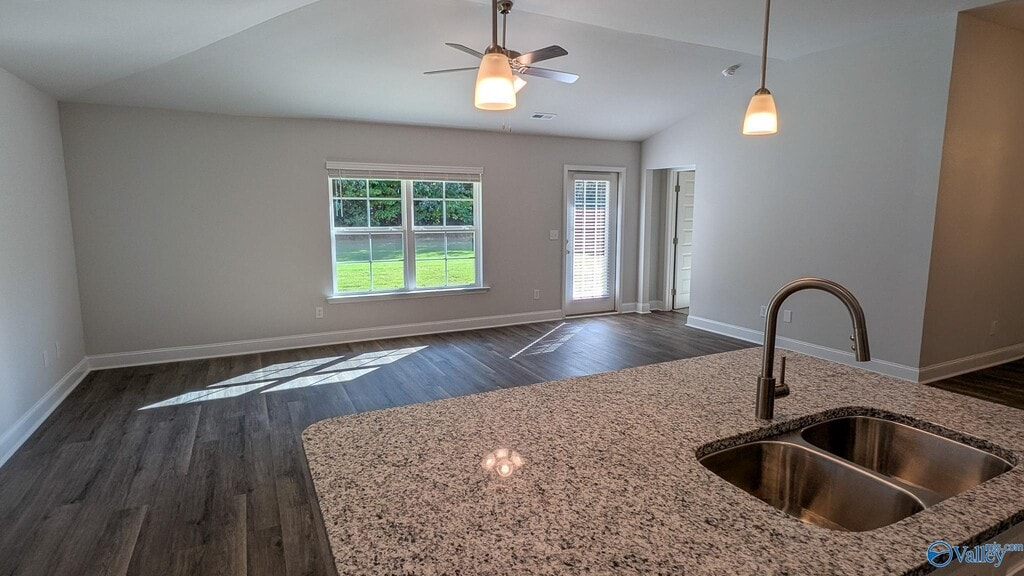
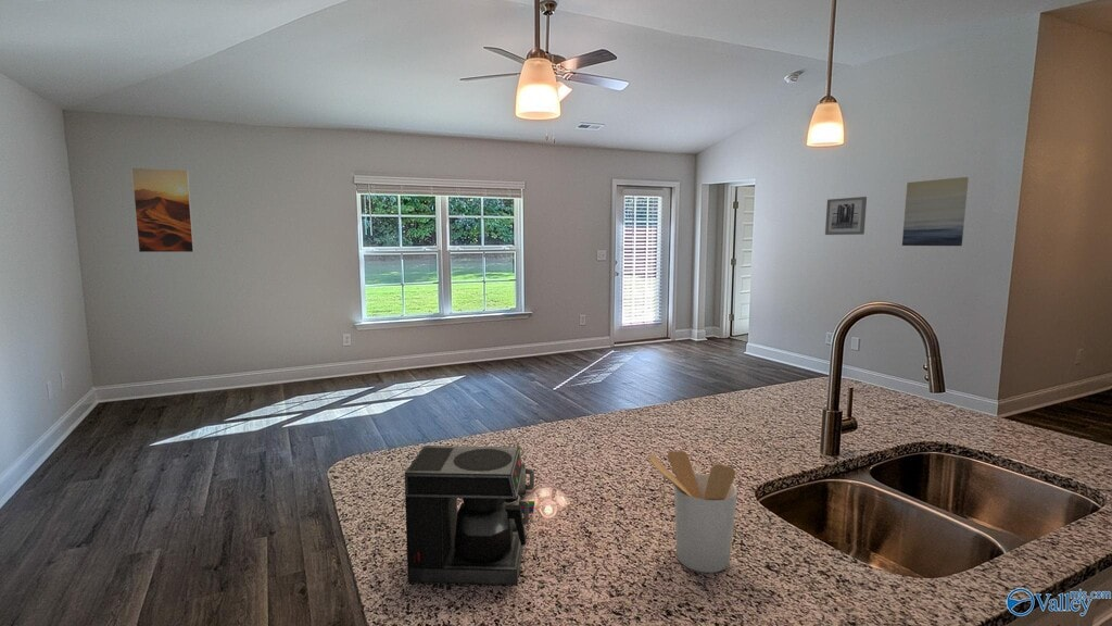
+ wall art (845, 216)
+ wall art (933, 213)
+ utensil holder (690, 506)
+ coffee maker (482, 479)
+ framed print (163, 211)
